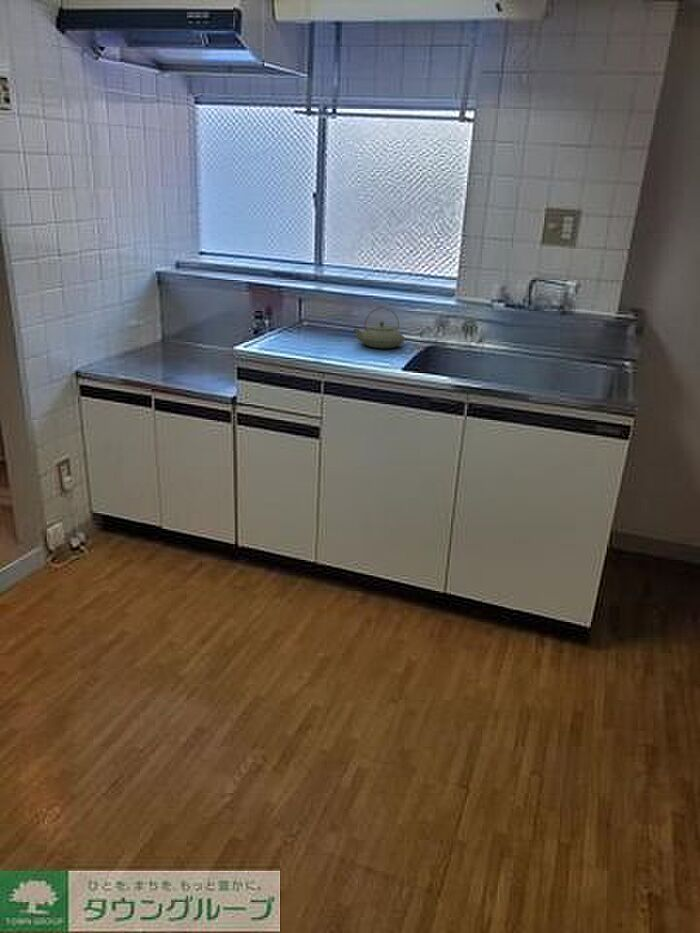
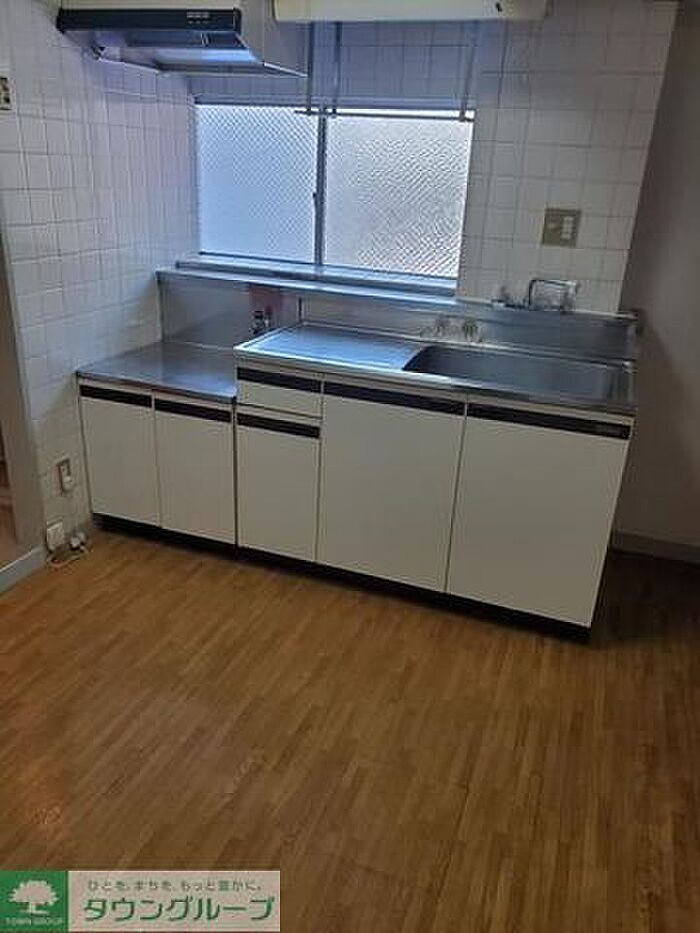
- teapot (378, 326)
